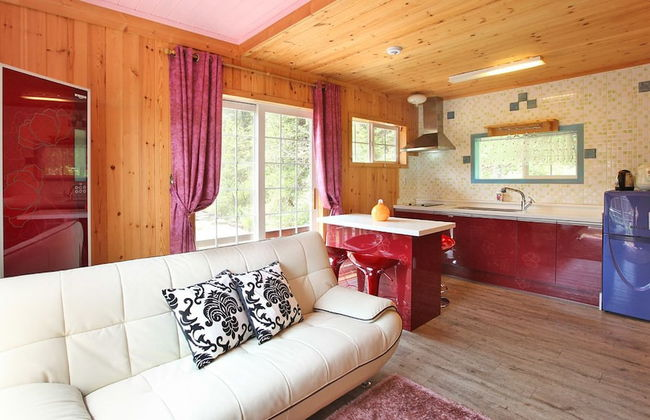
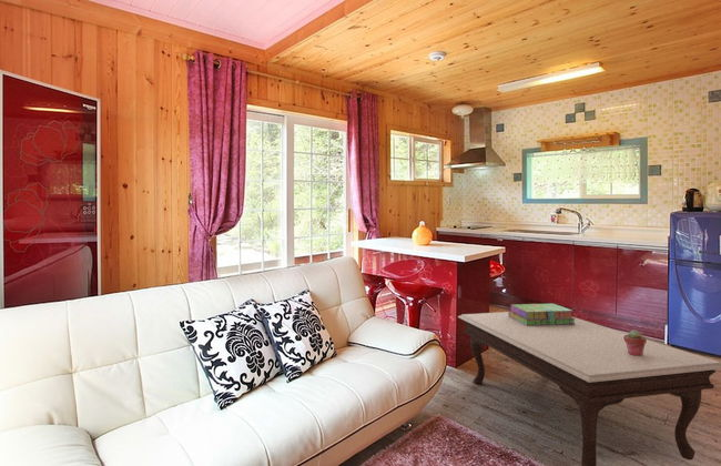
+ coffee table (562, 374)
+ stack of books (540, 313)
+ potted succulent (634, 341)
